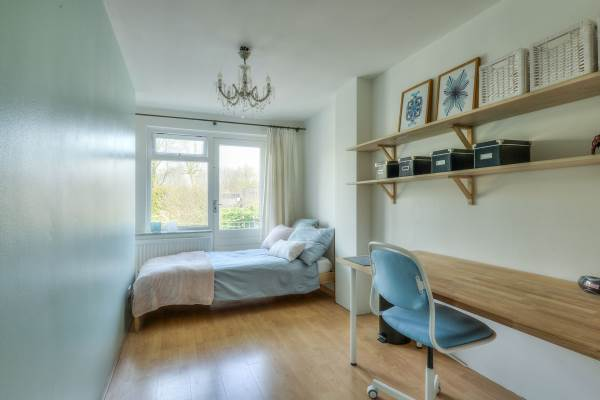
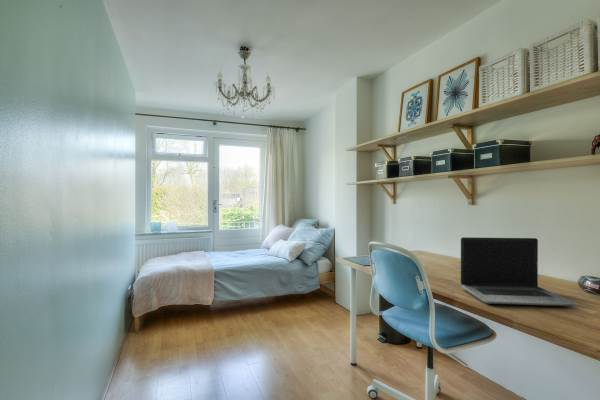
+ laptop computer (513, 269)
